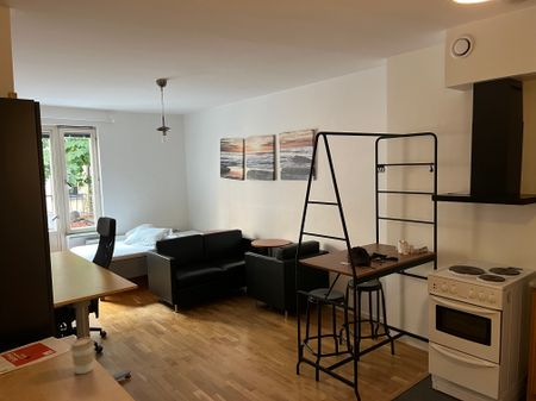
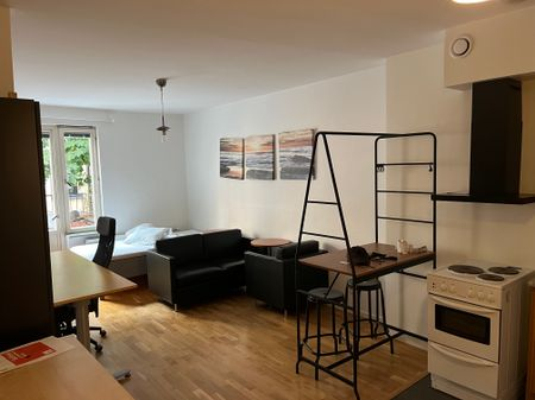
- coffee cup (82, 355)
